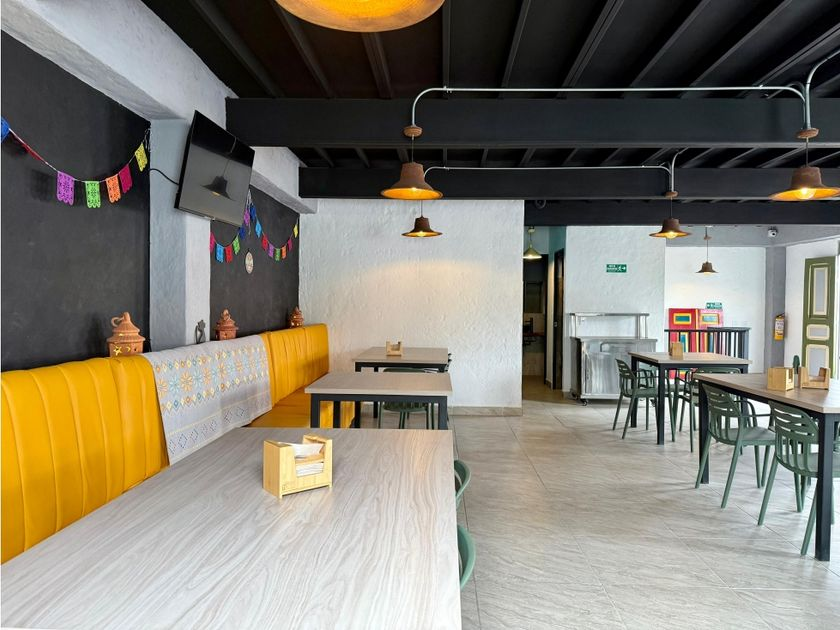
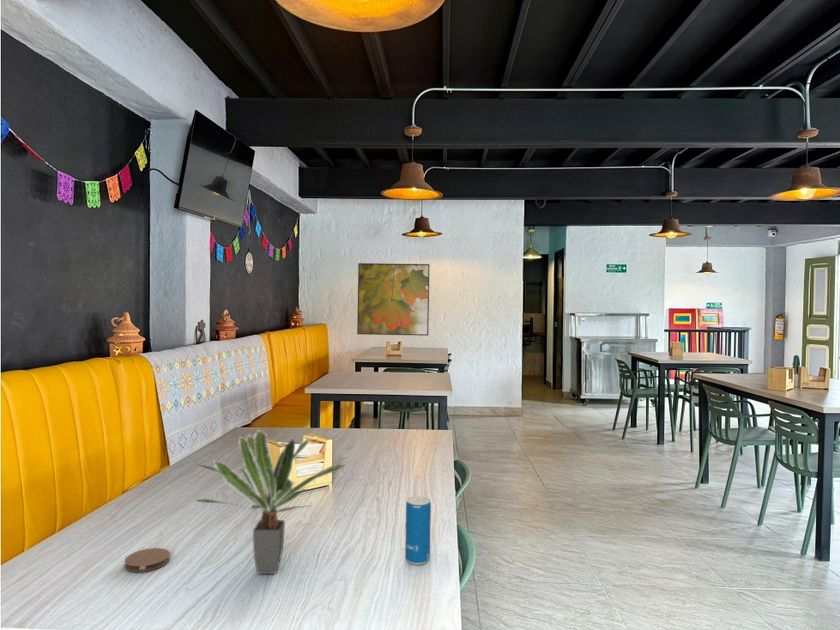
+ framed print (393, 299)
+ beverage can (418, 529)
+ coaster (147, 559)
+ potted plant (273, 501)
